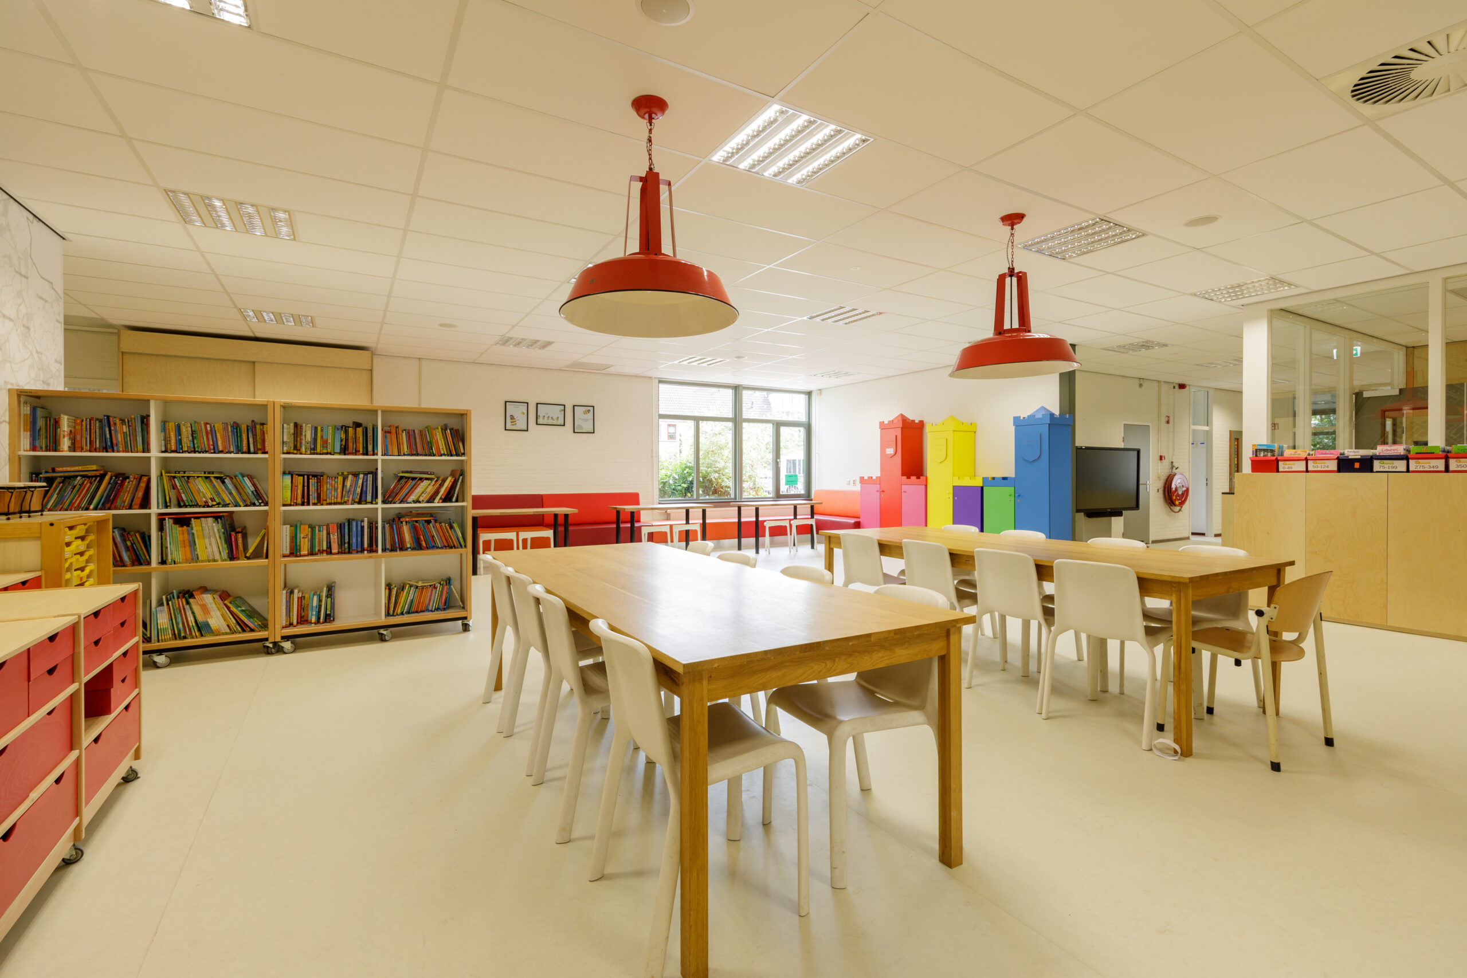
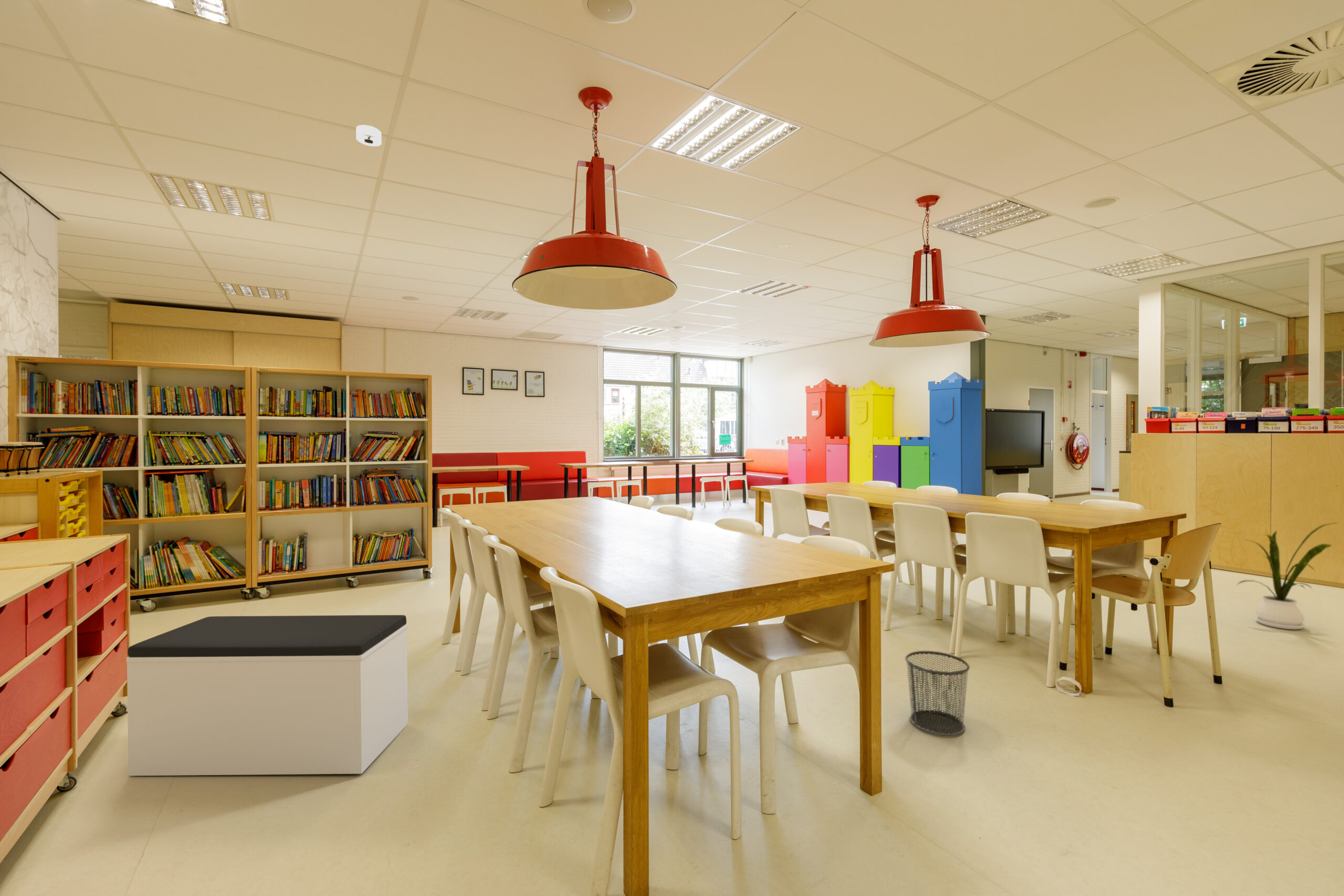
+ waste bin (937, 692)
+ smoke detector (369, 136)
+ bench (279, 688)
+ house plant (1286, 573)
